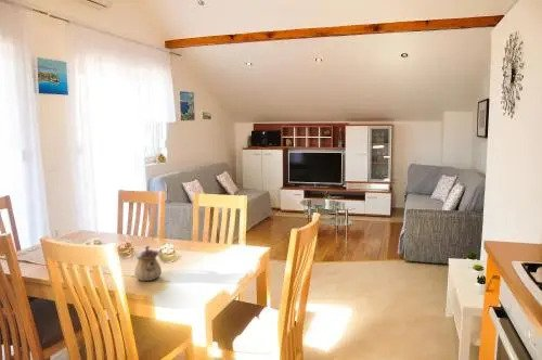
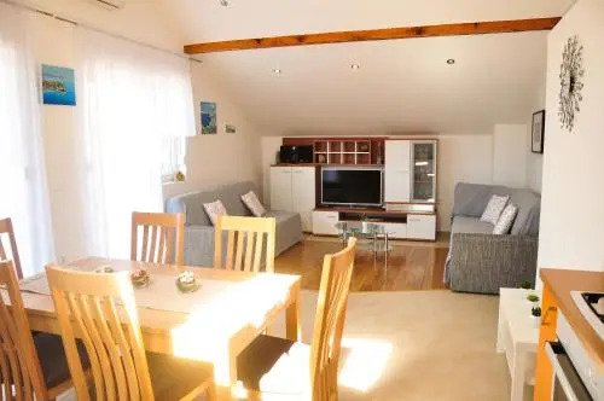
- teapot (146, 260)
